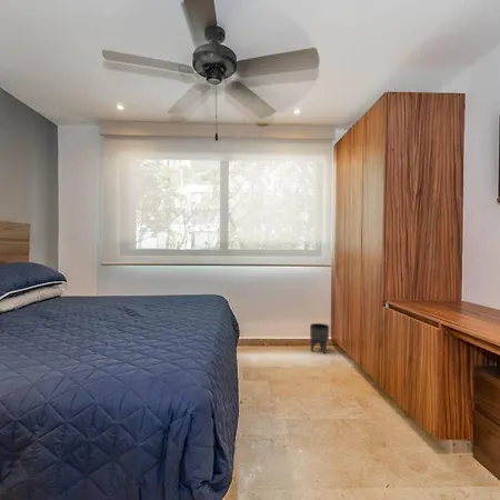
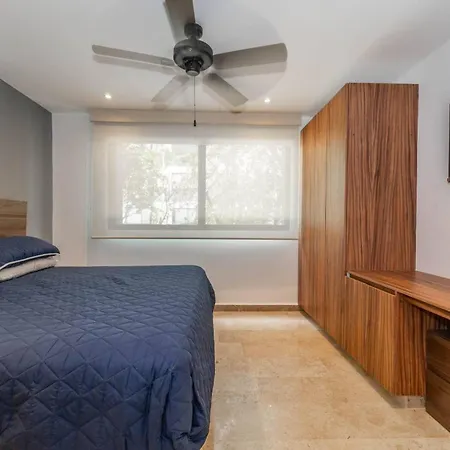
- planter (319, 338)
